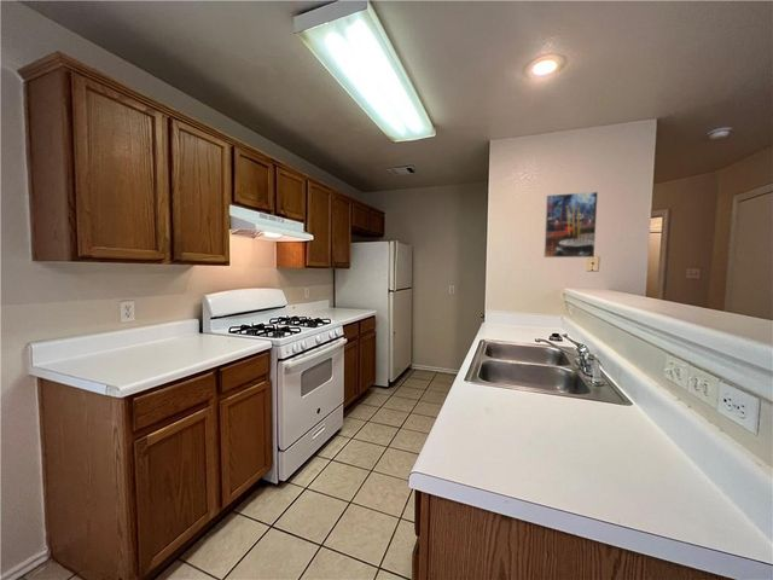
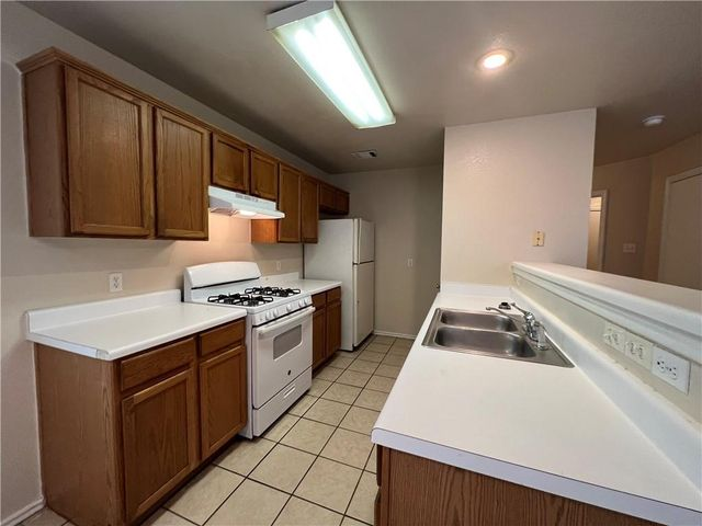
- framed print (569, 225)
